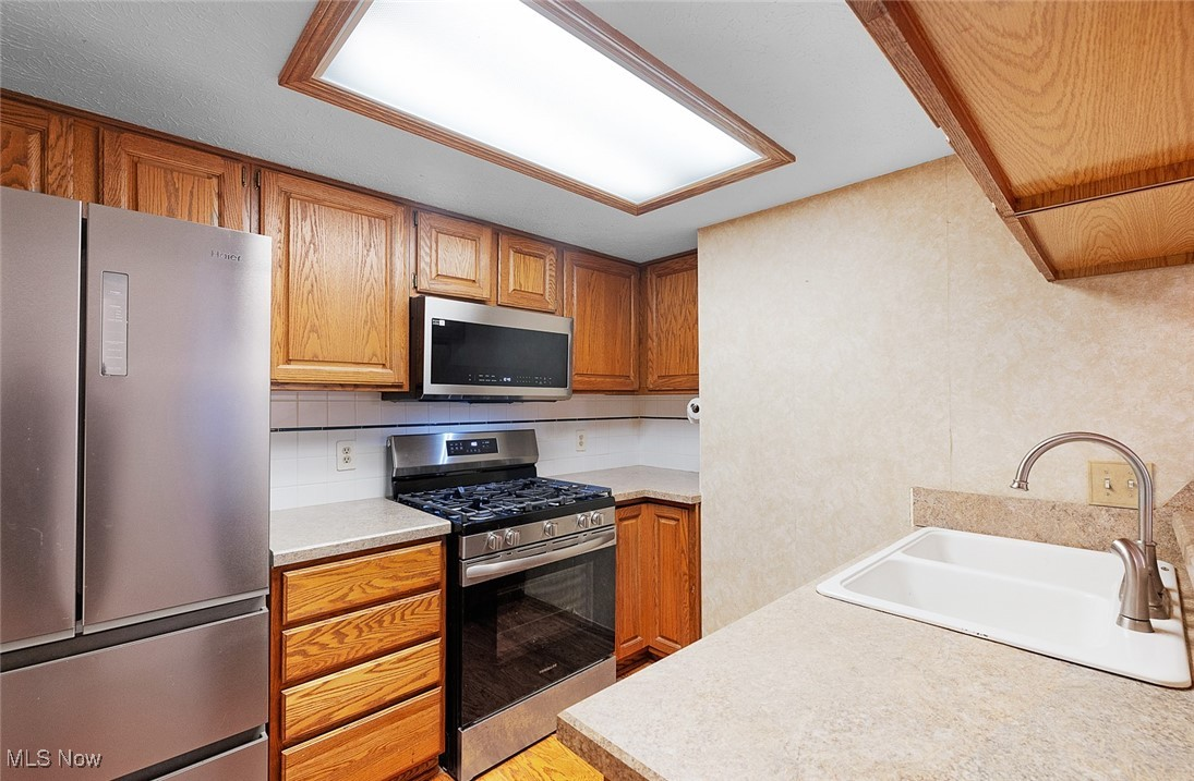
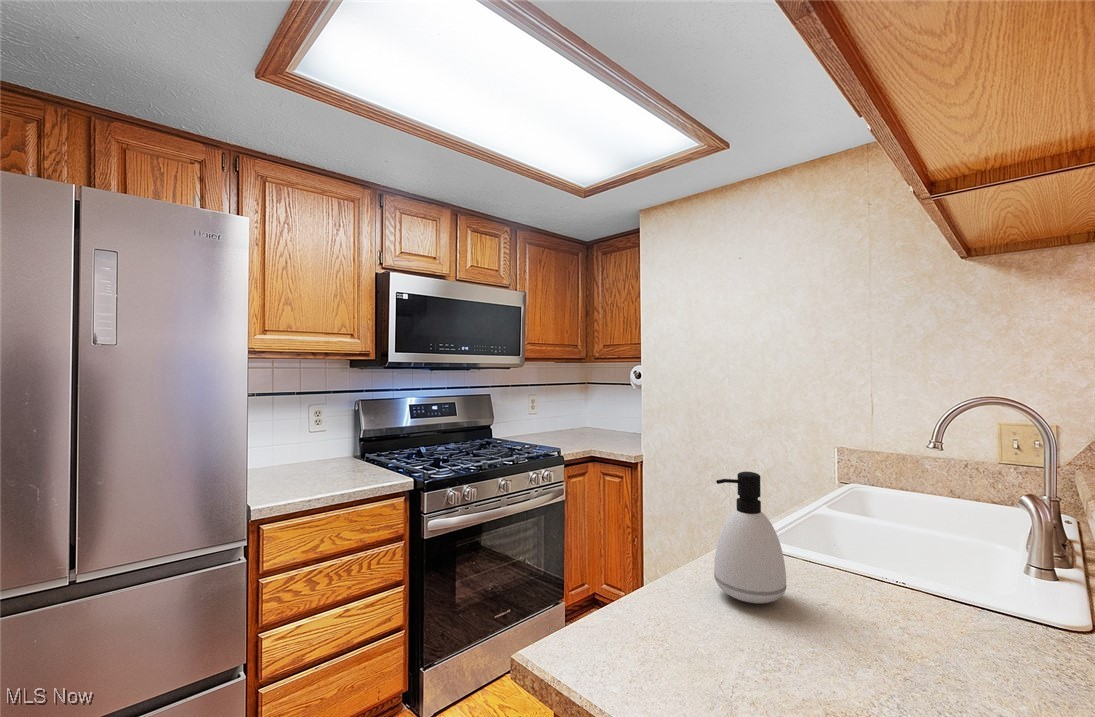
+ soap dispenser (748, 534)
